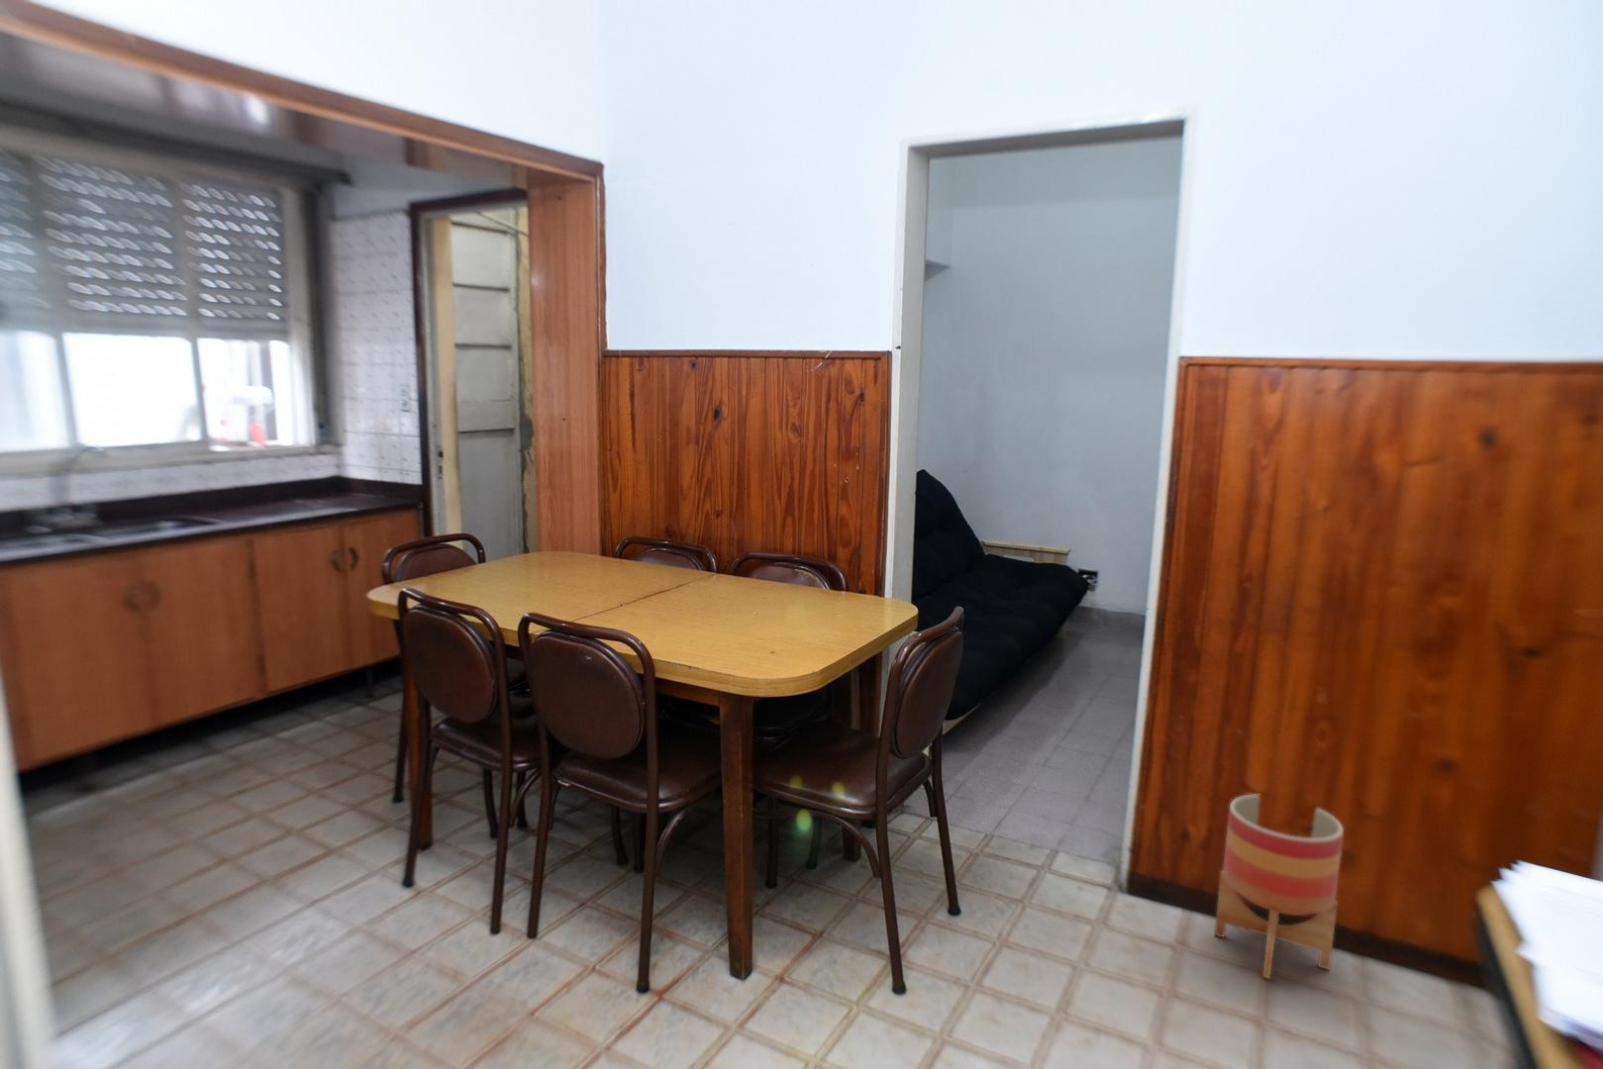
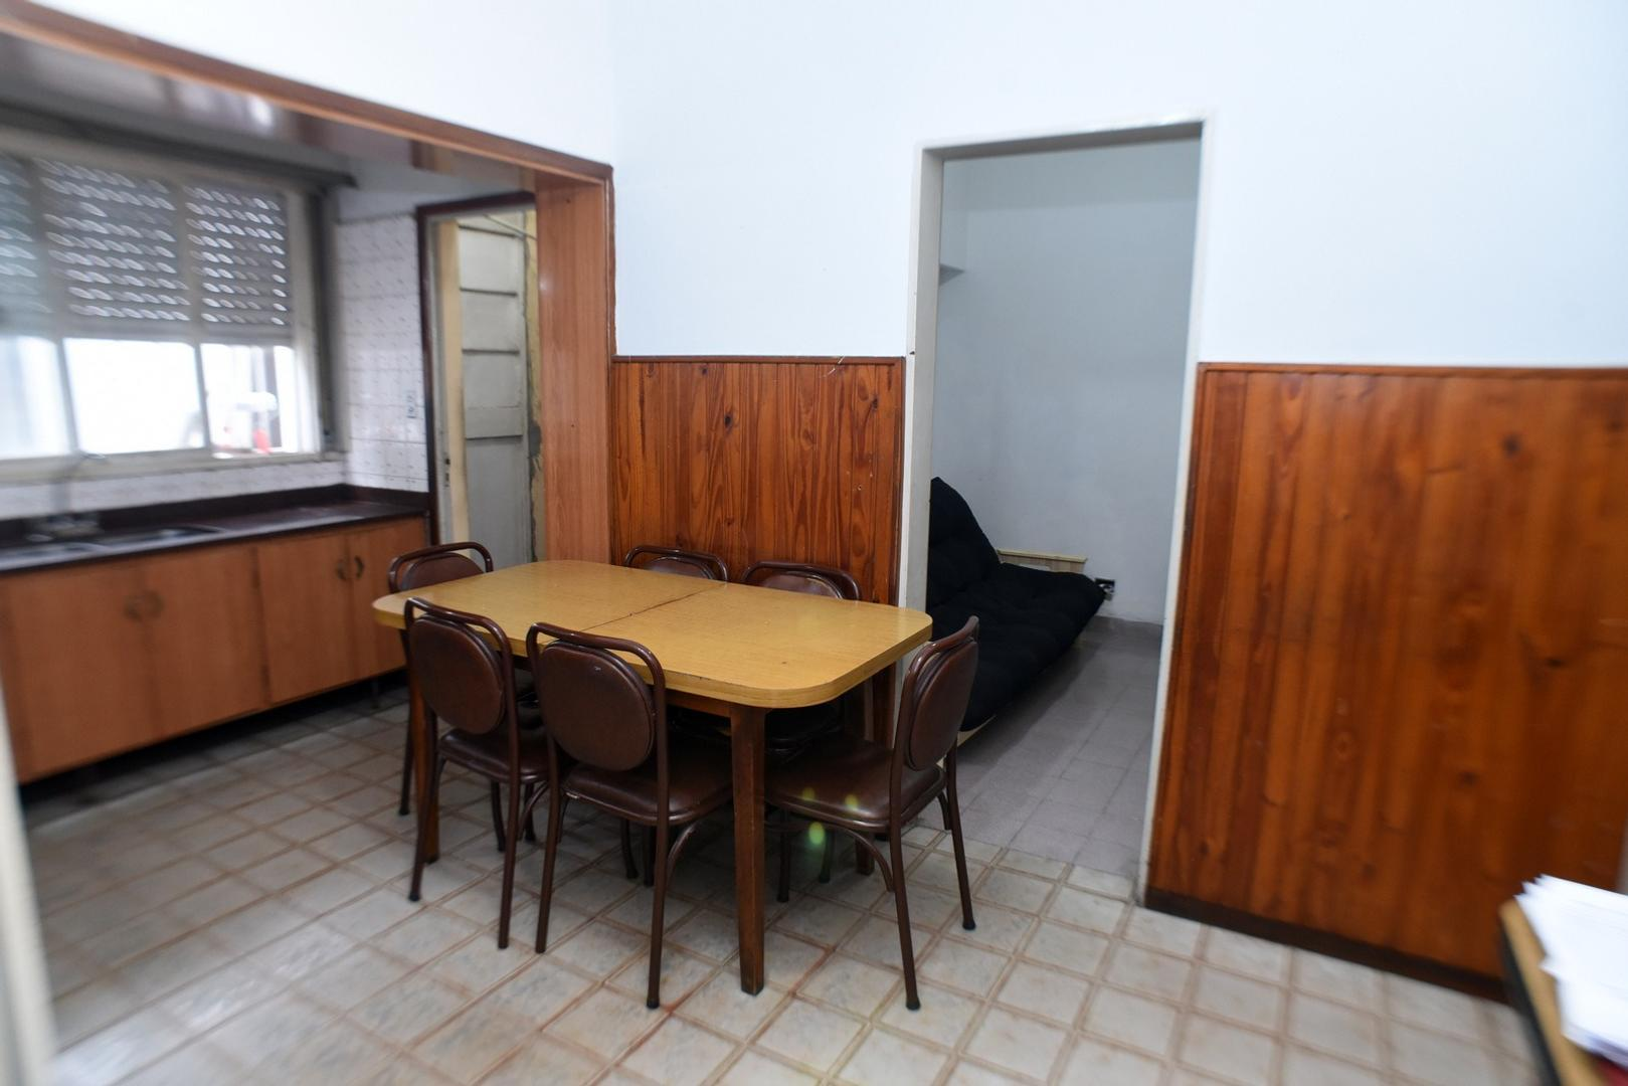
- planter (1277, 884)
